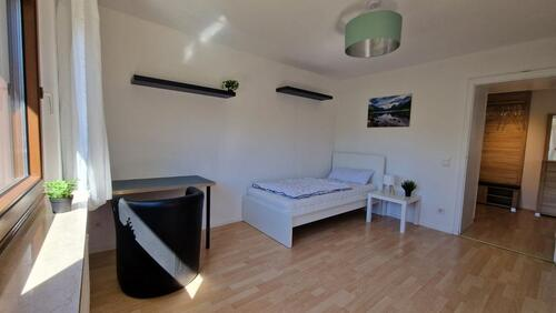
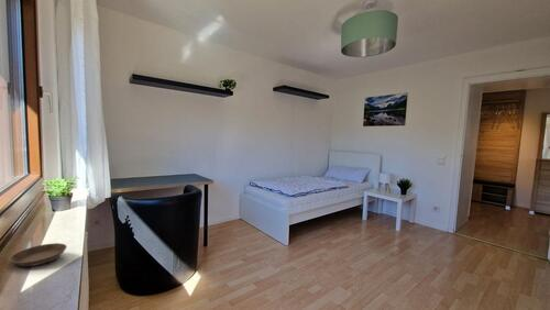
+ saucer (40, 255)
